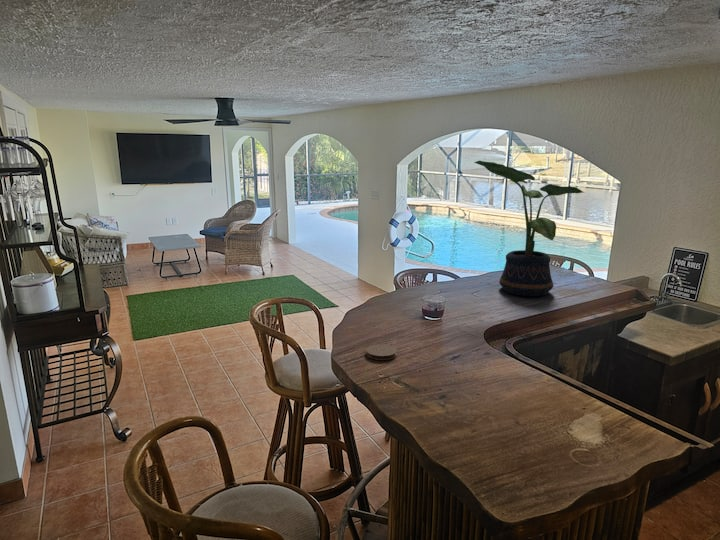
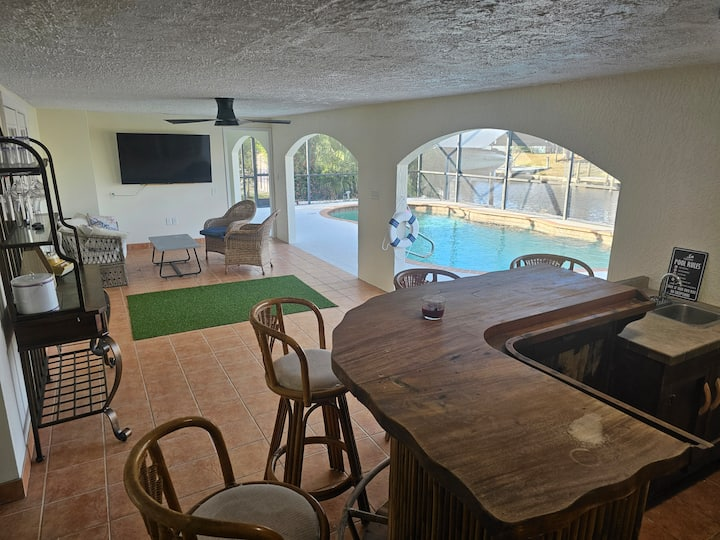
- potted plant (526, 225)
- coaster (381, 352)
